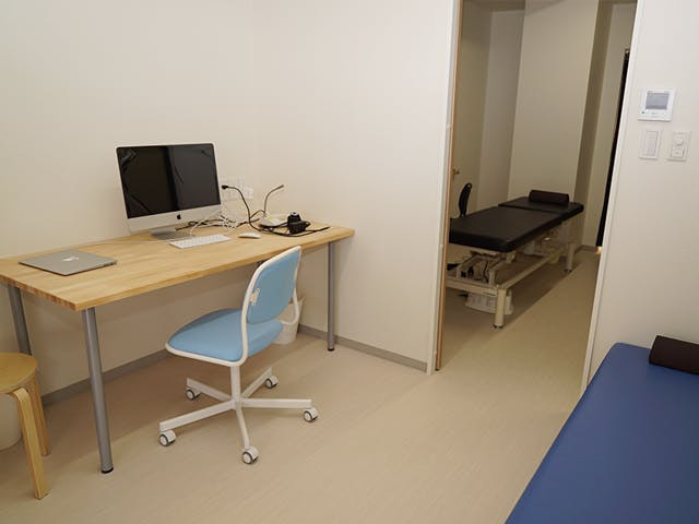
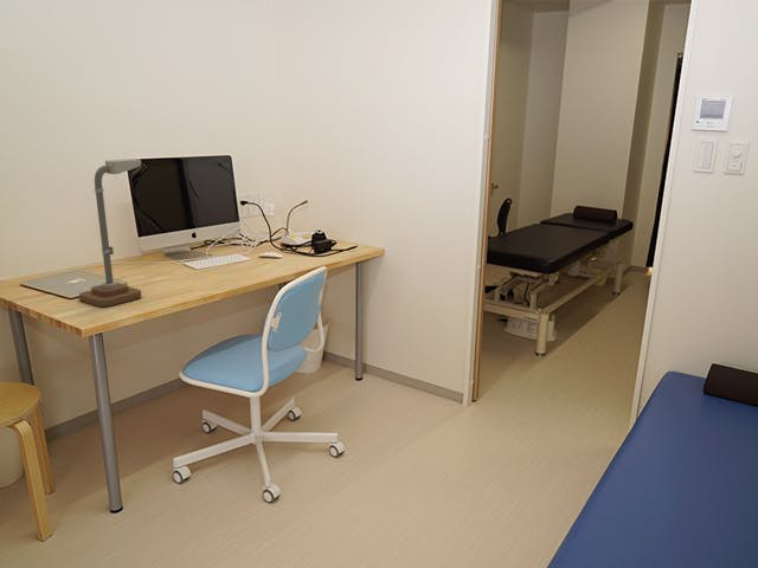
+ desk lamp (107, 230)
